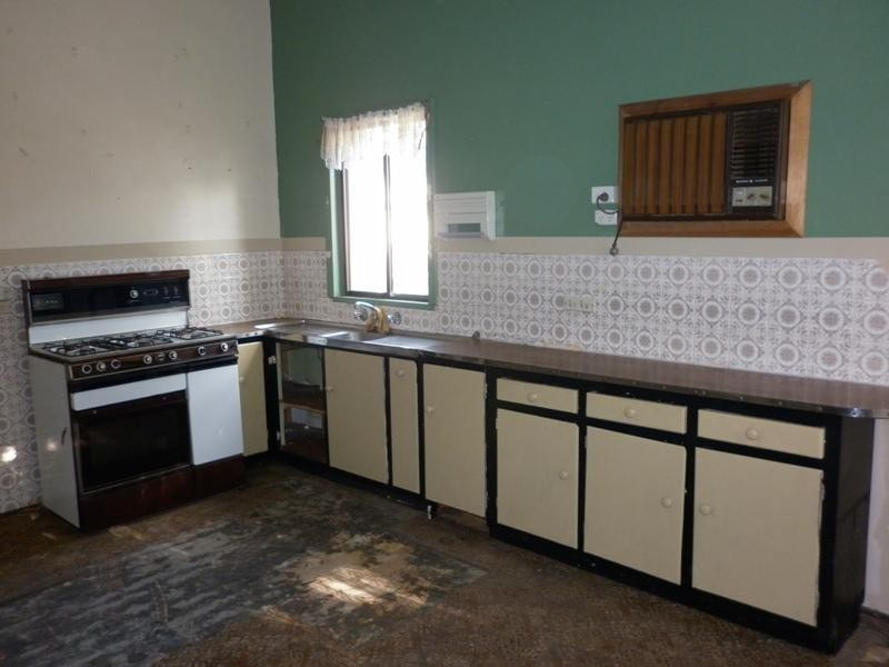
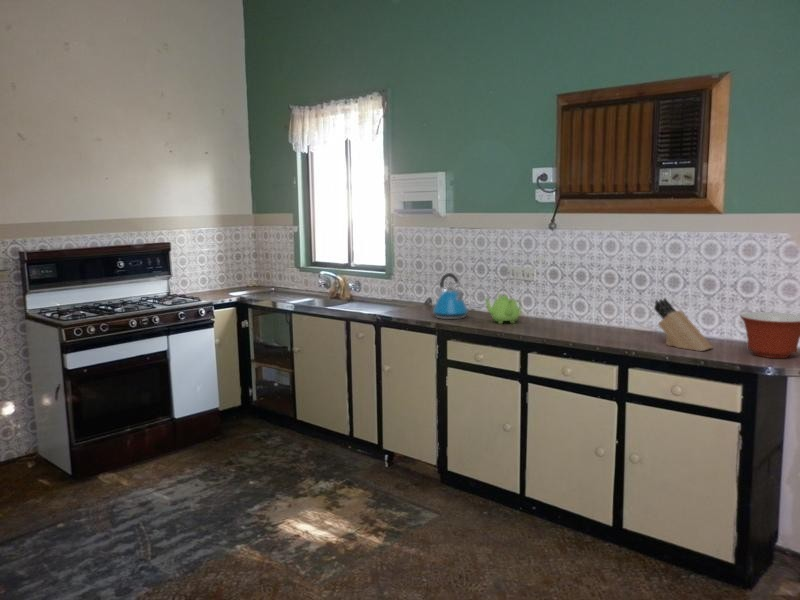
+ kettle (449, 294)
+ mixing bowl (772, 335)
+ knife block (681, 323)
+ teapot (502, 309)
